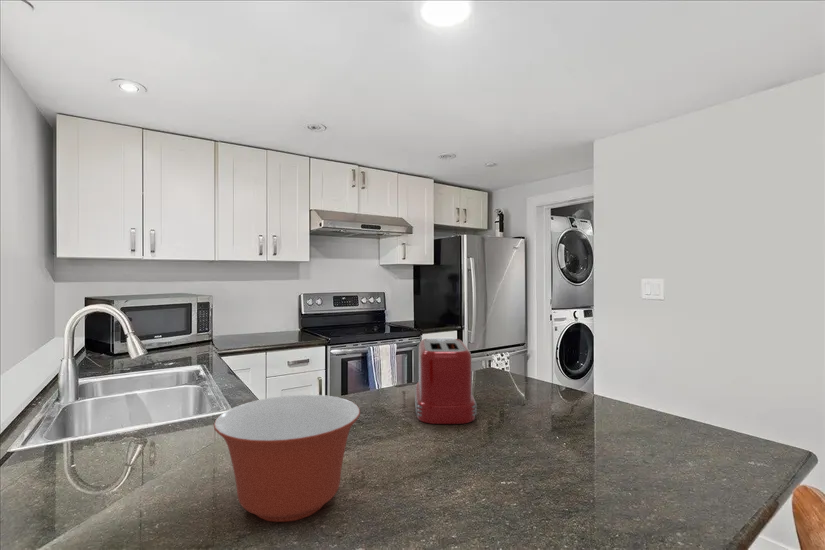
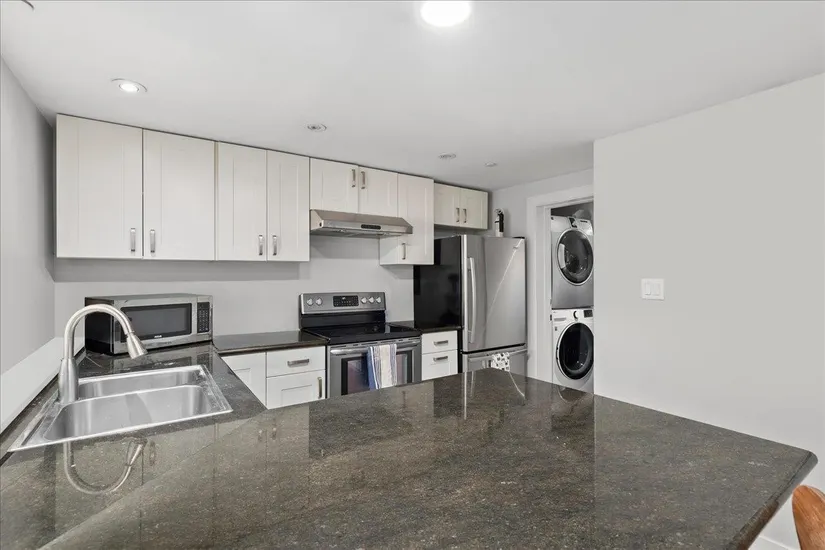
- toaster (443, 375)
- mixing bowl (290, 457)
